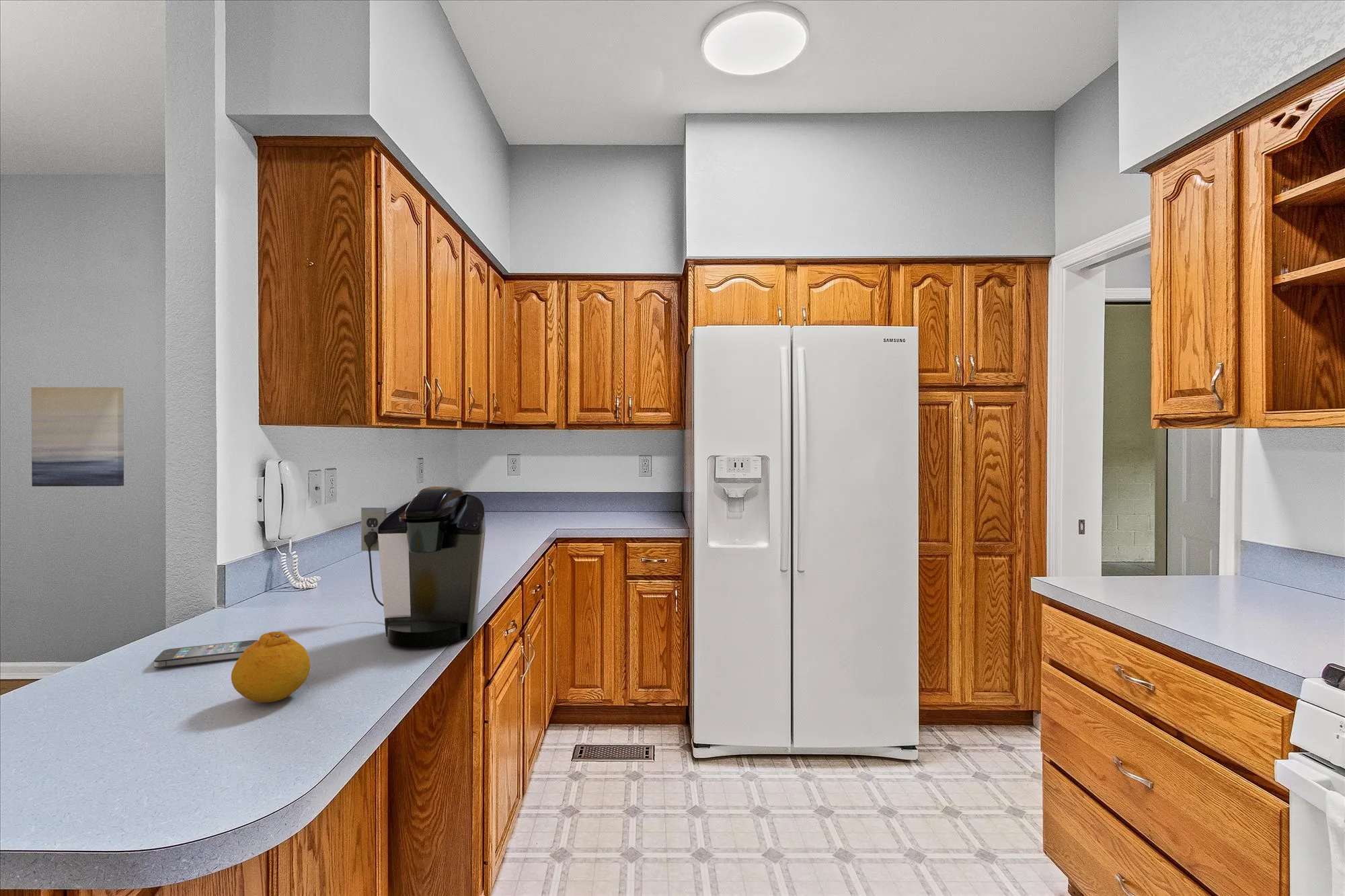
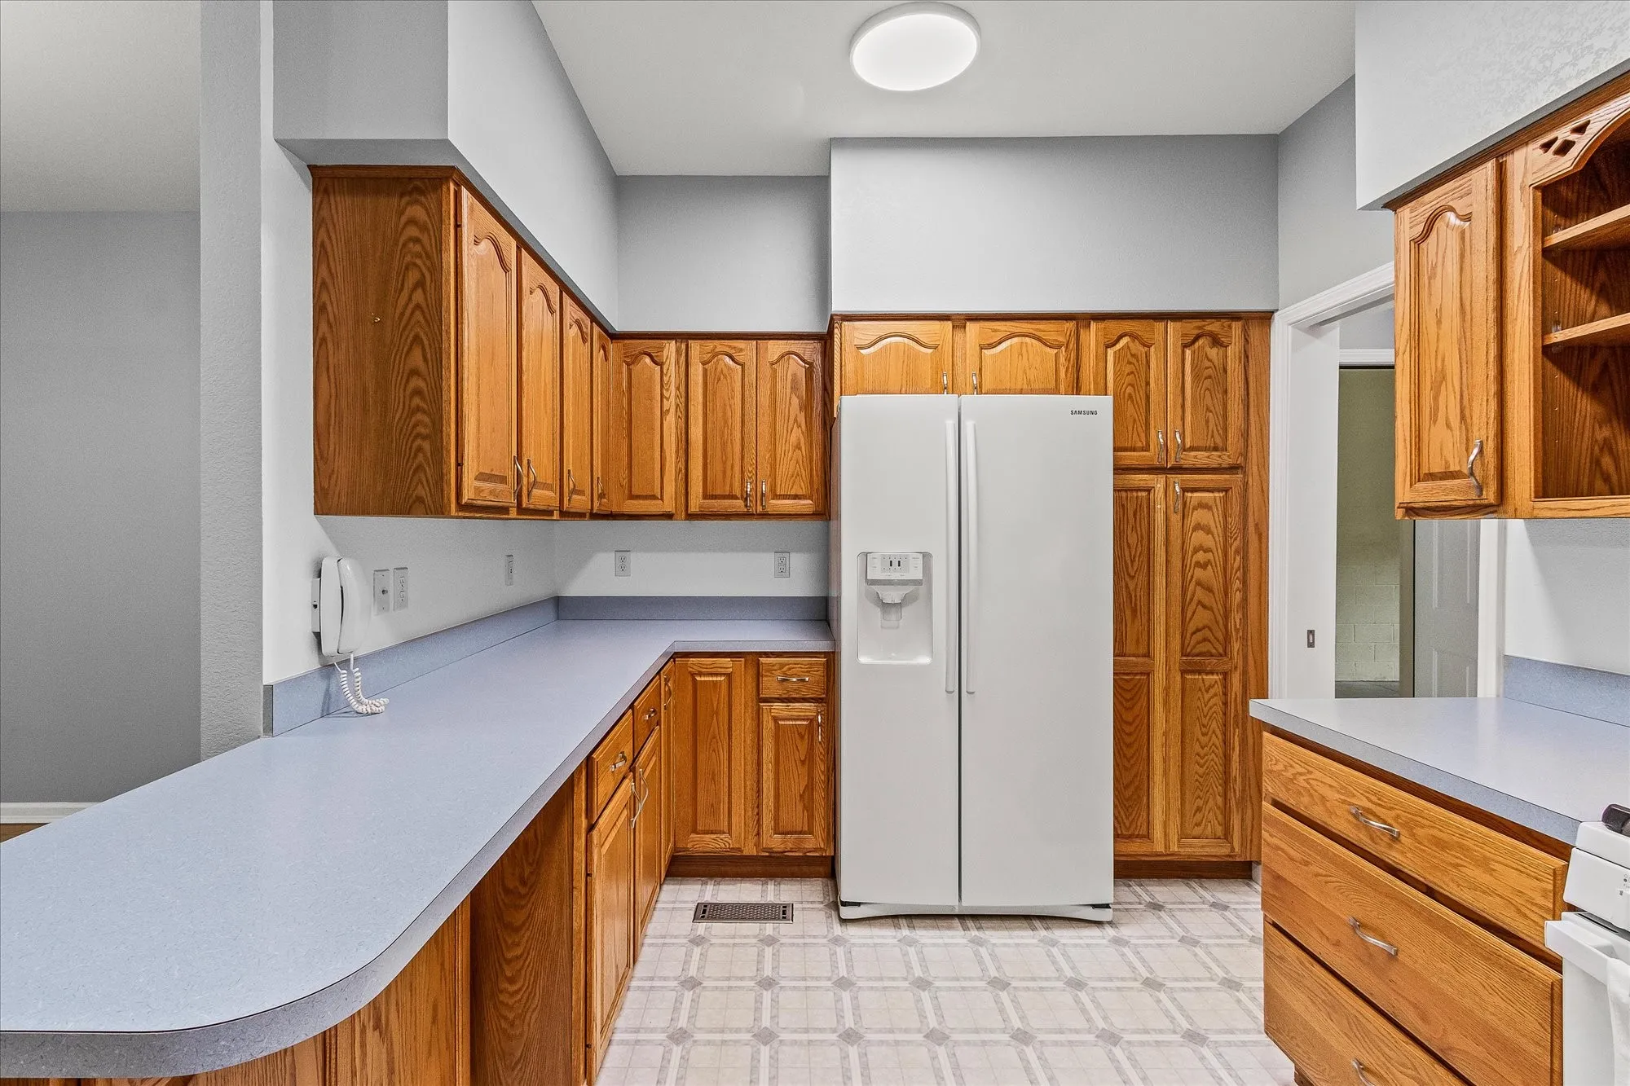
- coffee maker (409, 559)
- smartphone (208, 653)
- fruit (272, 666)
- wall art (77, 436)
